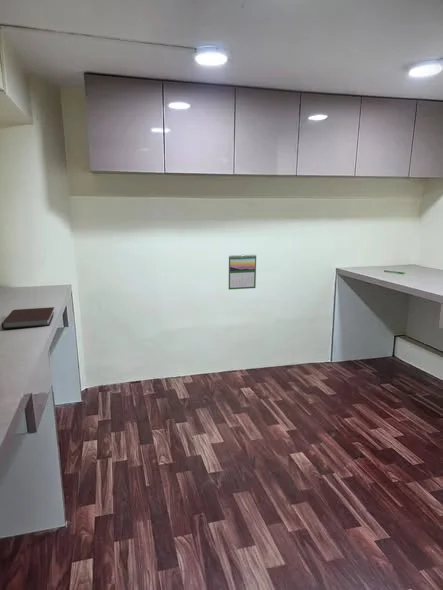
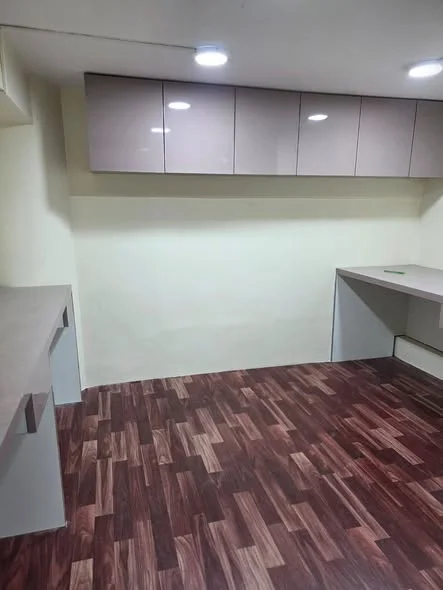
- calendar (242, 271)
- notebook (30, 317)
